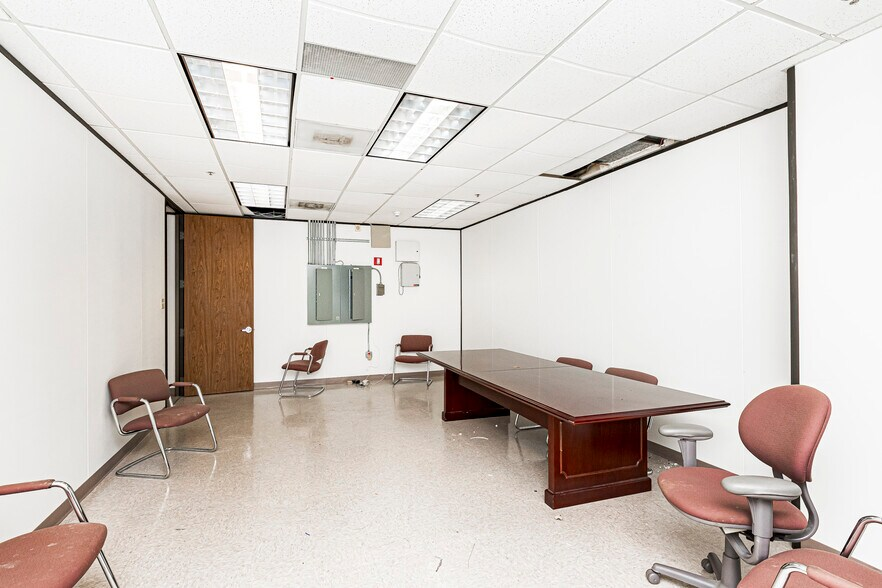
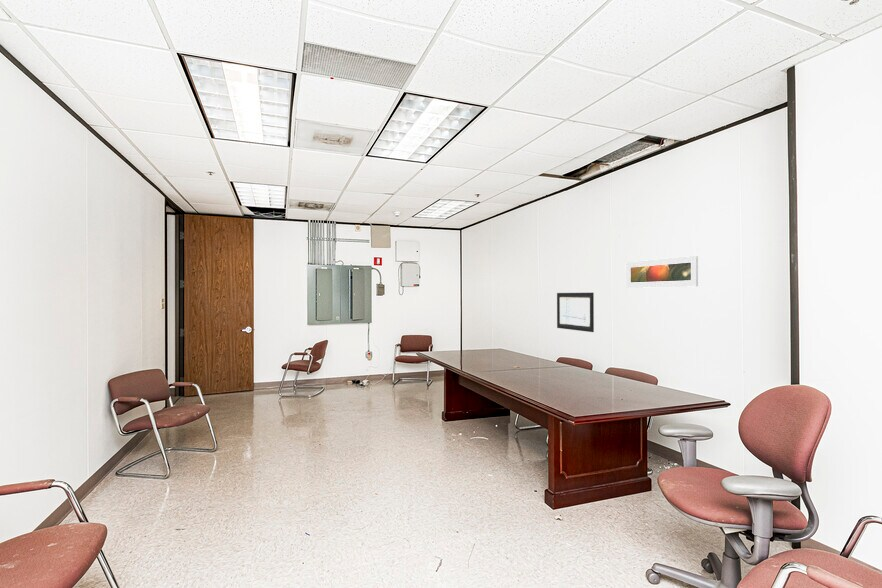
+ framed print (658, 273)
+ wall art (574, 311)
